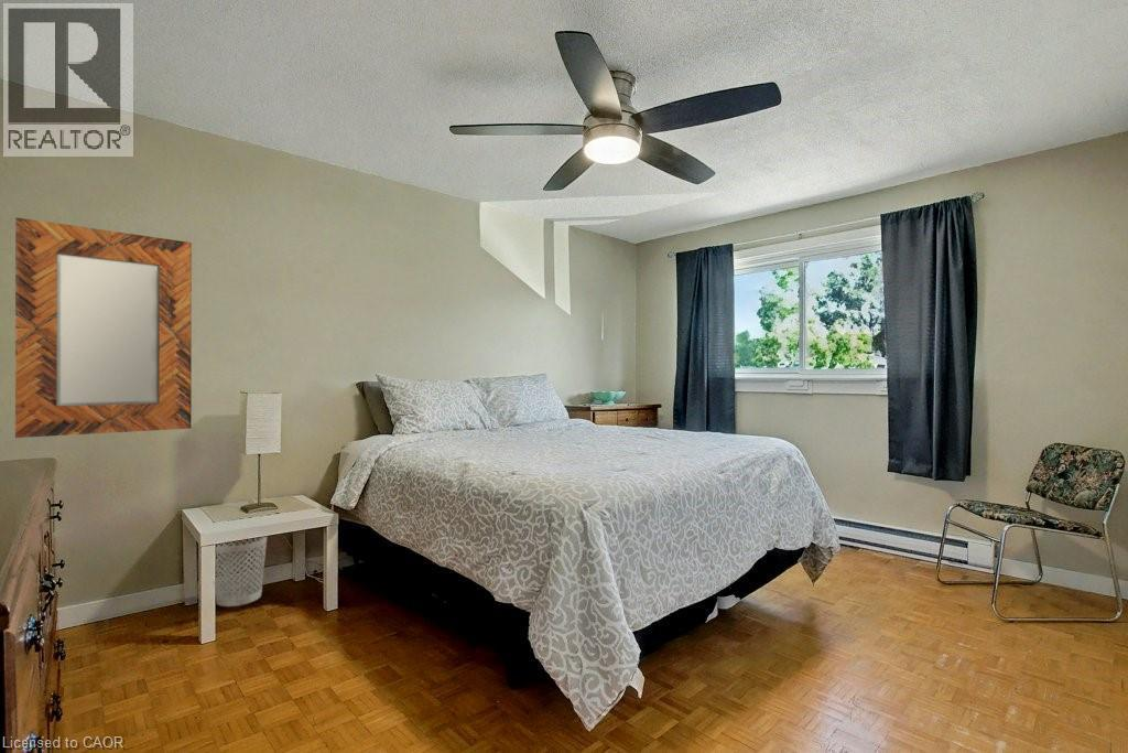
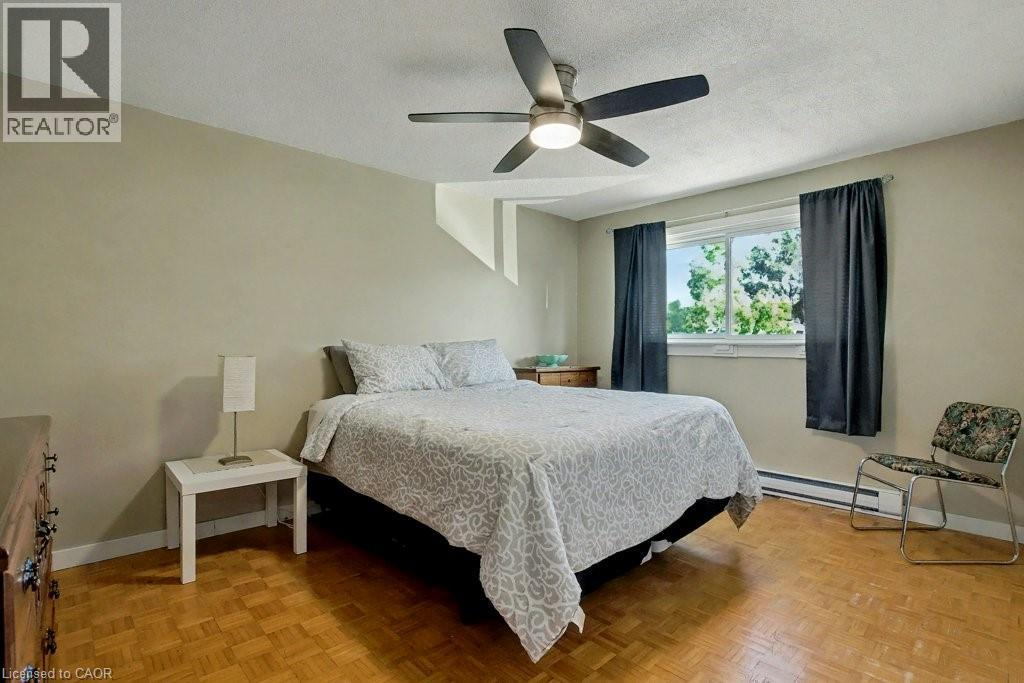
- wastebasket (239, 568)
- home mirror (110, 332)
